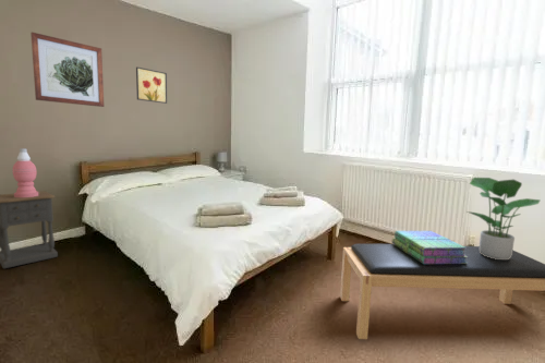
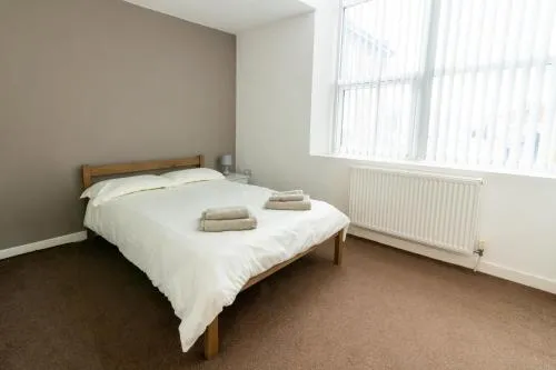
- wall art (152, 85)
- potted plant (501, 216)
- stack of books (426, 245)
- nightstand (23, 223)
- wall art (70, 72)
- table lamp (24, 172)
- bench (444, 287)
